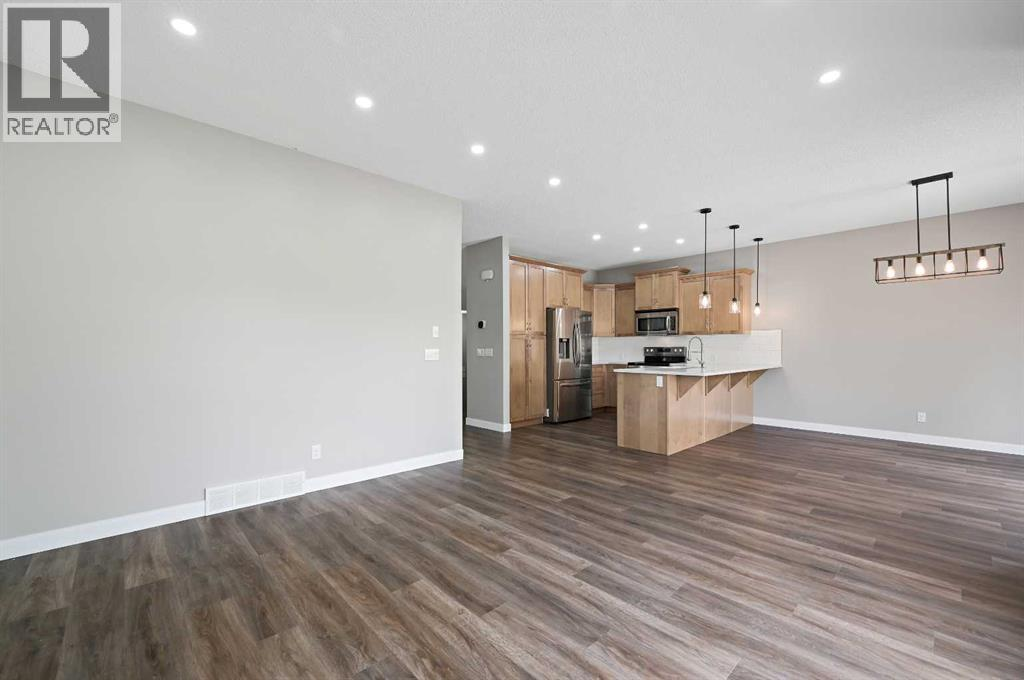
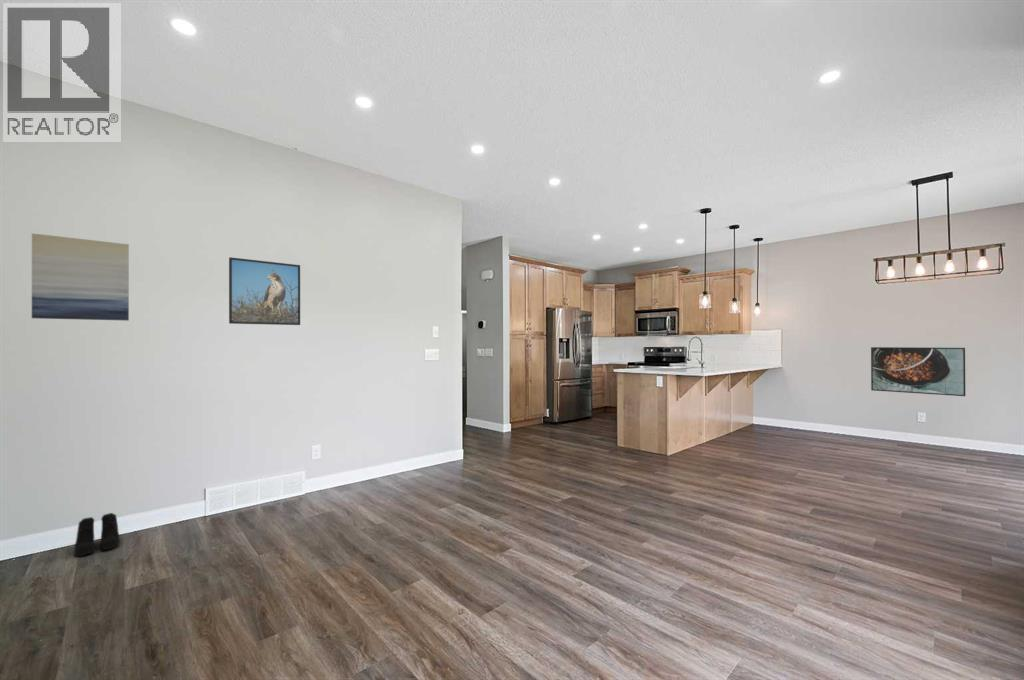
+ wall art (83, 279)
+ boots (101, 531)
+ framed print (915, 370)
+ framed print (266, 292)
